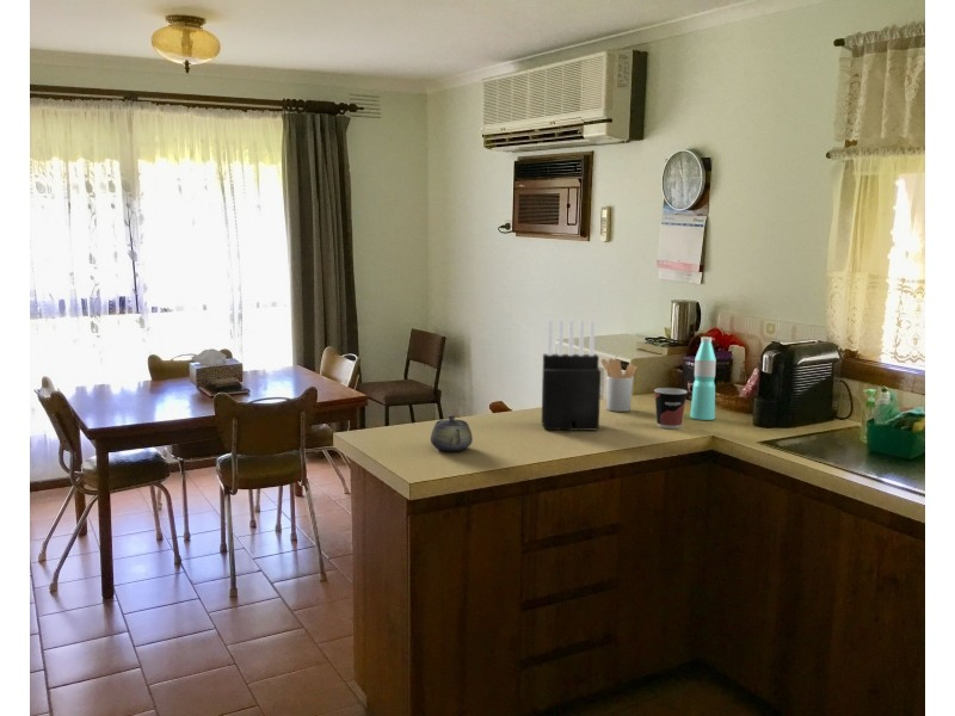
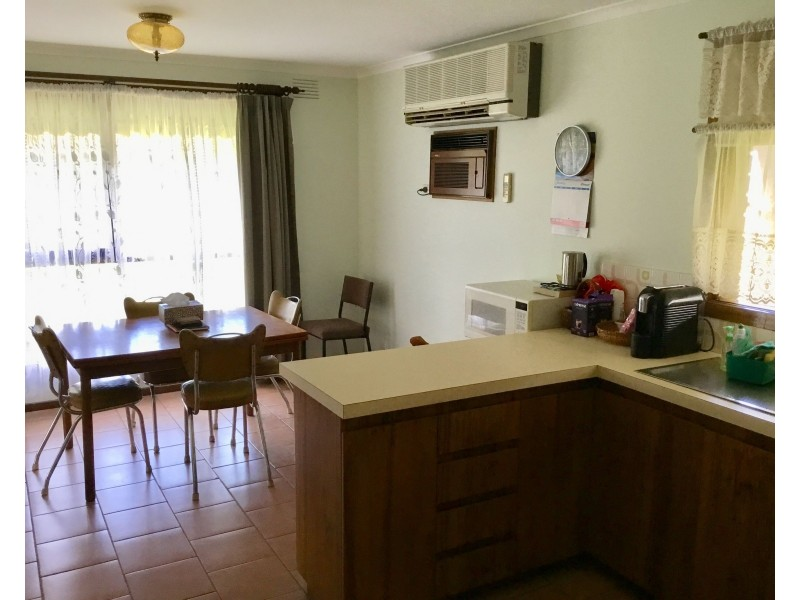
- teapot (451, 432)
- water bottle (704, 377)
- knife block (571, 374)
- utensil holder (616, 383)
- cup (670, 408)
